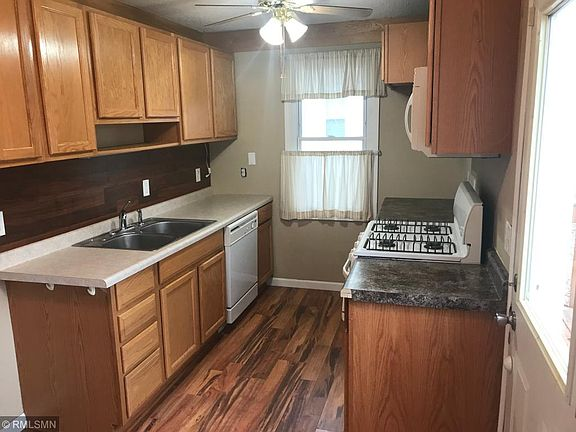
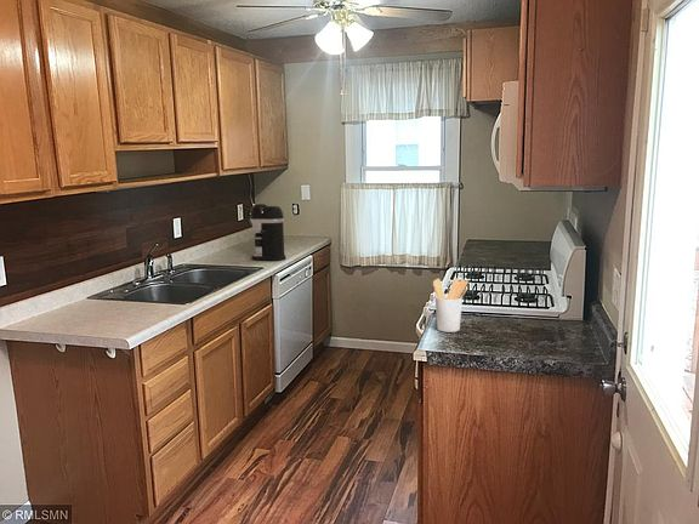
+ utensil holder (451, 303)
+ coffee maker (267, 230)
